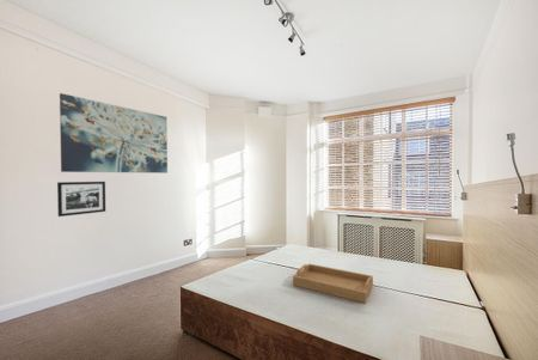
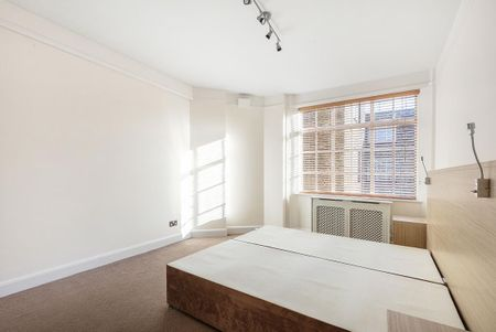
- picture frame (82, 197)
- serving tray (332, 279)
- wall art (122, 140)
